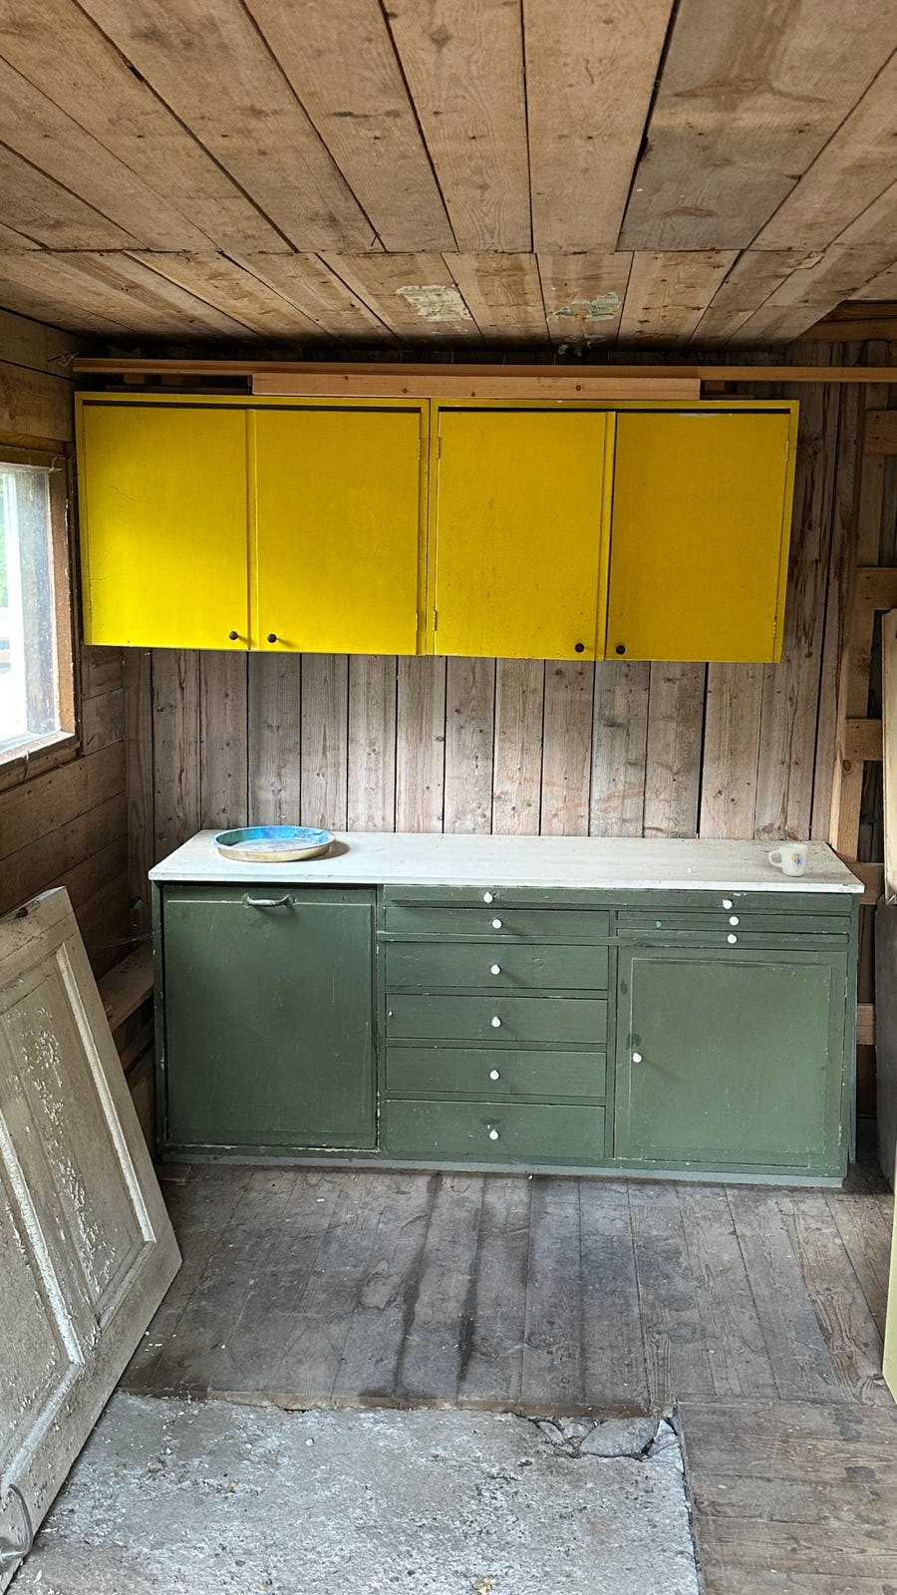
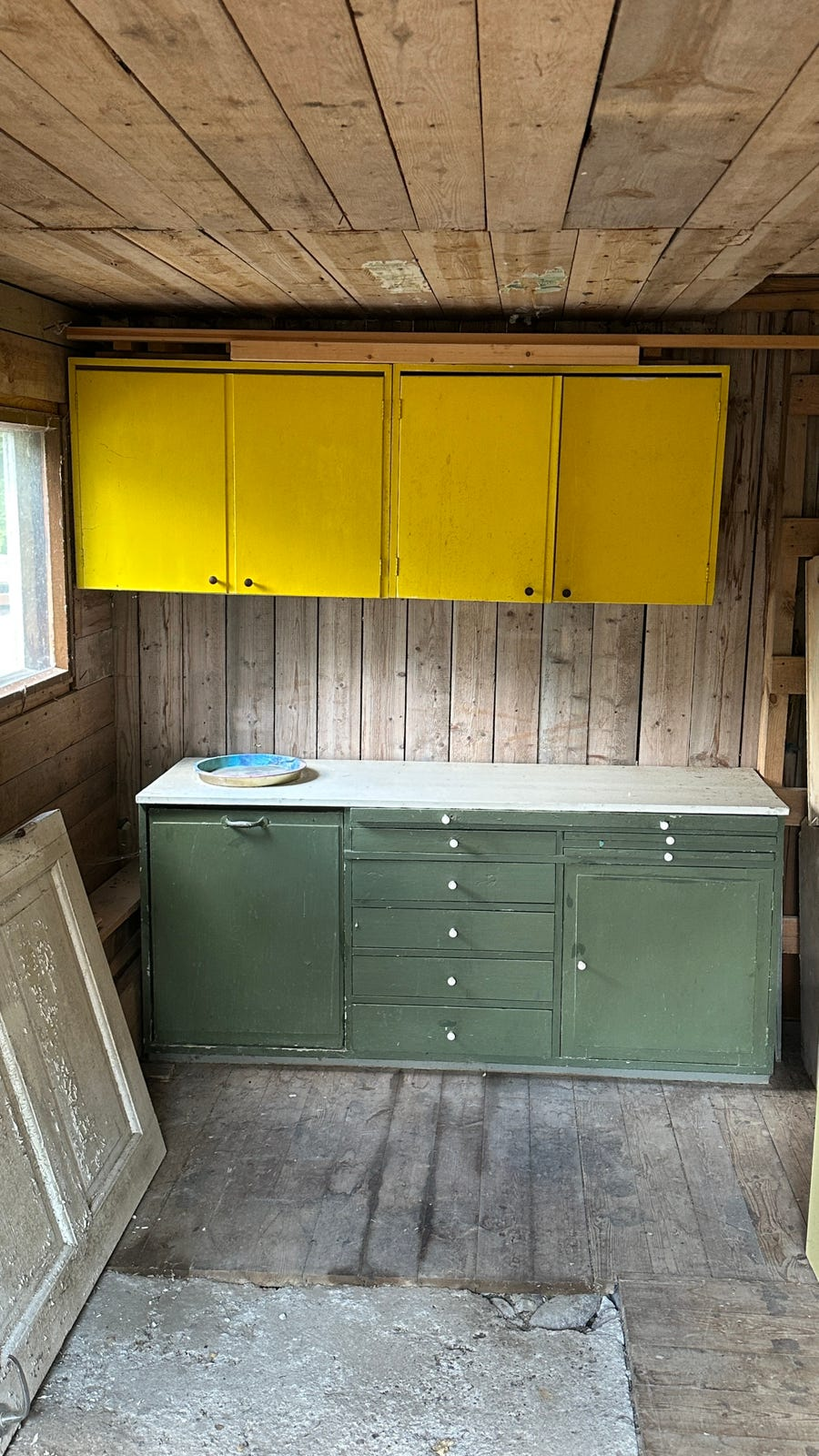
- mug (789, 860)
